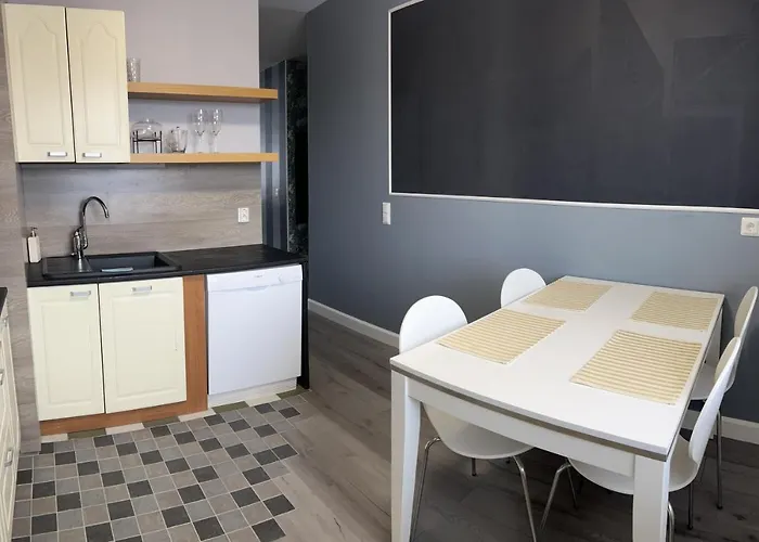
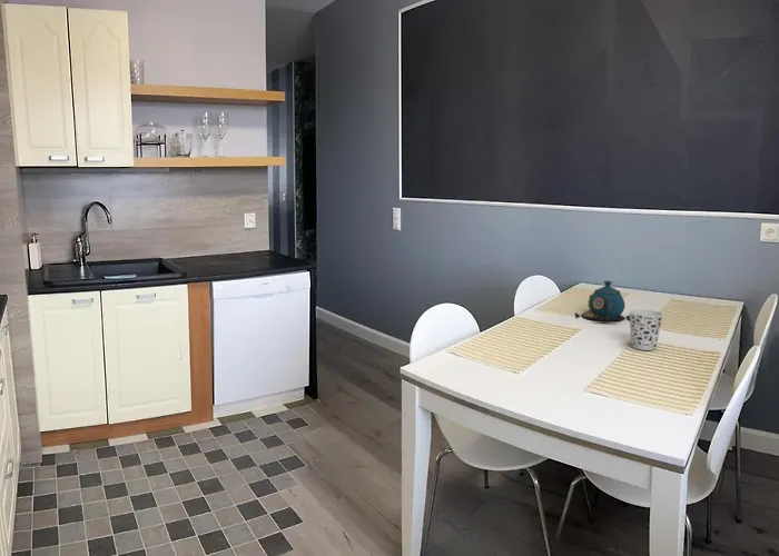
+ teapot (604, 299)
+ cup (644, 329)
